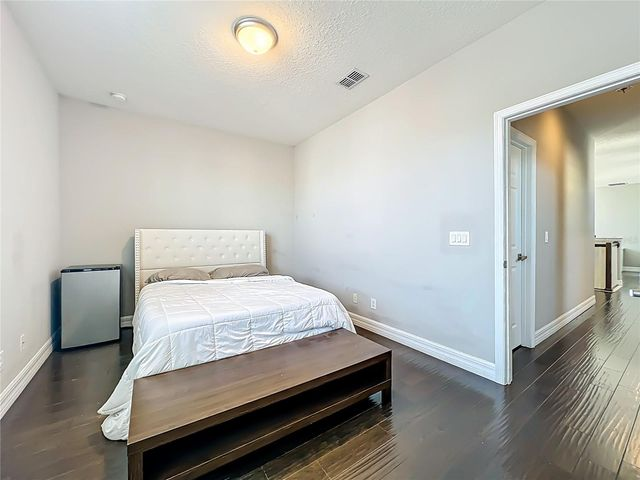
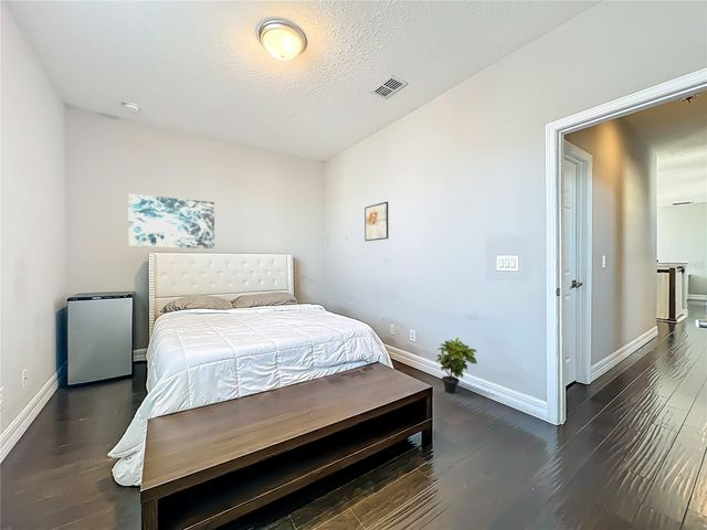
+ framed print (376, 222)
+ potted plant (453, 364)
+ wall art (173, 222)
